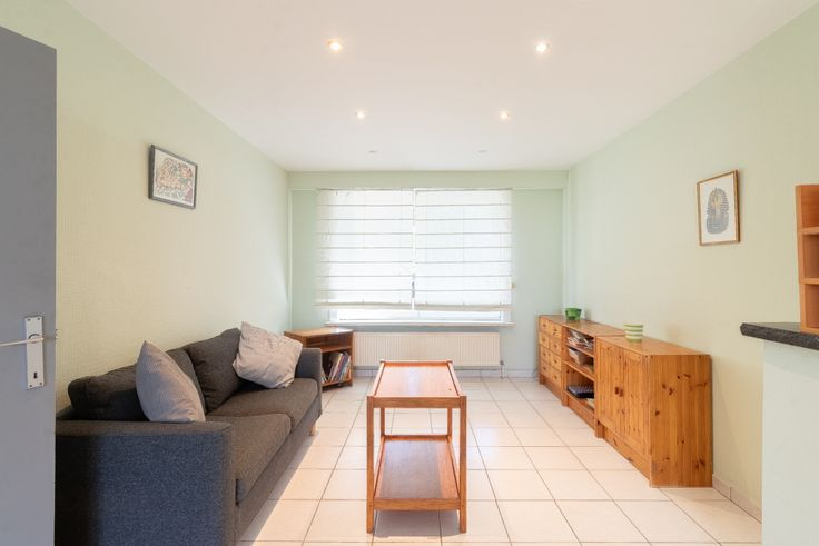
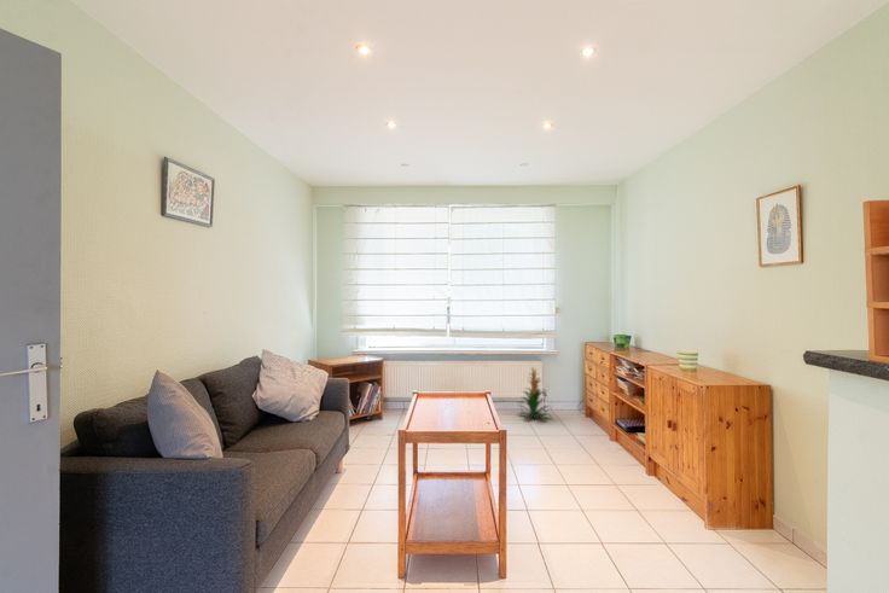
+ indoor plant (534, 390)
